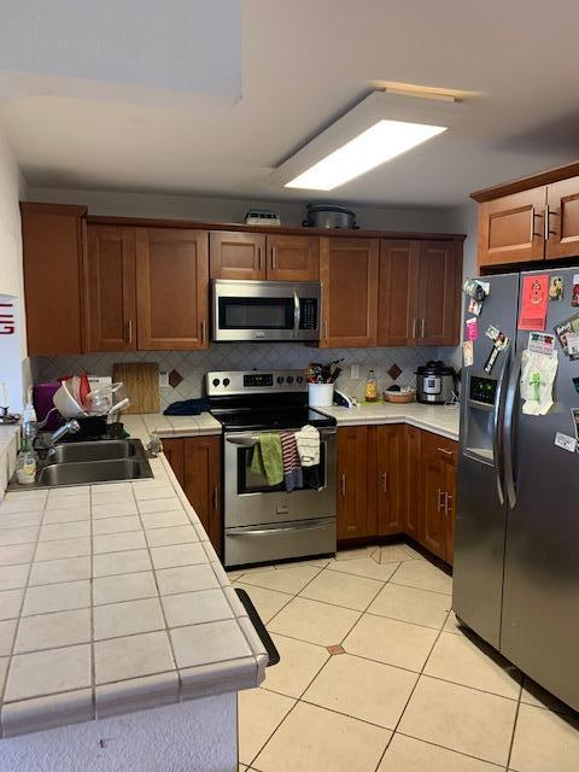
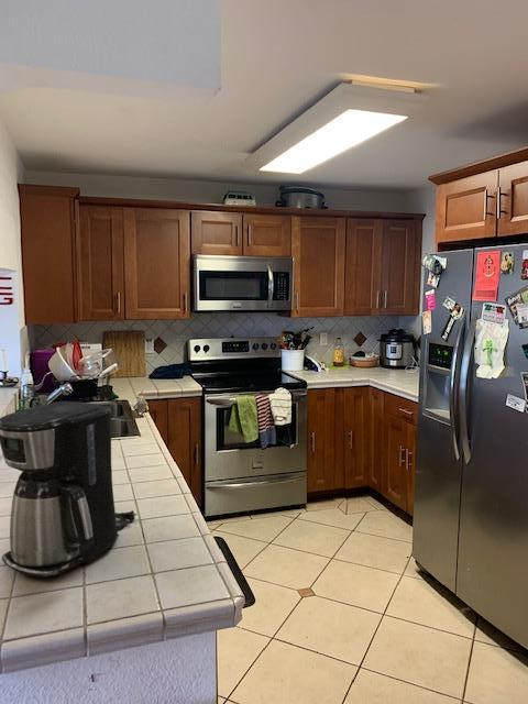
+ coffee maker (79, 479)
